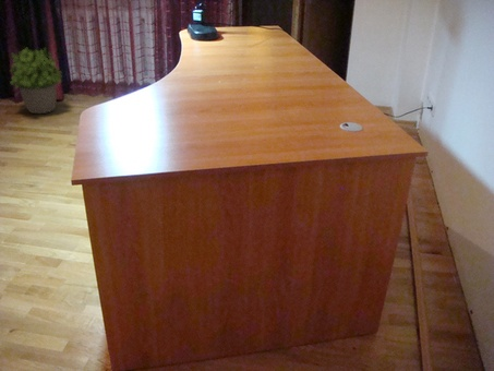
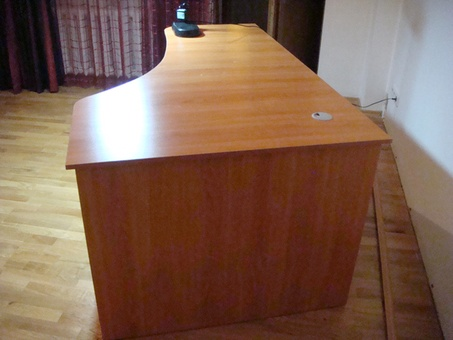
- potted plant (36, 80)
